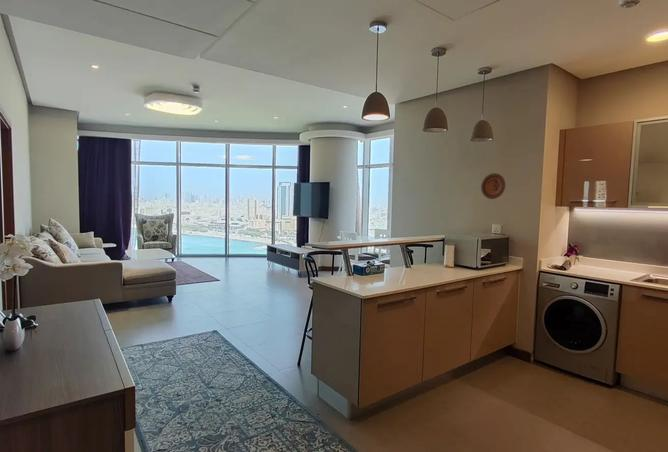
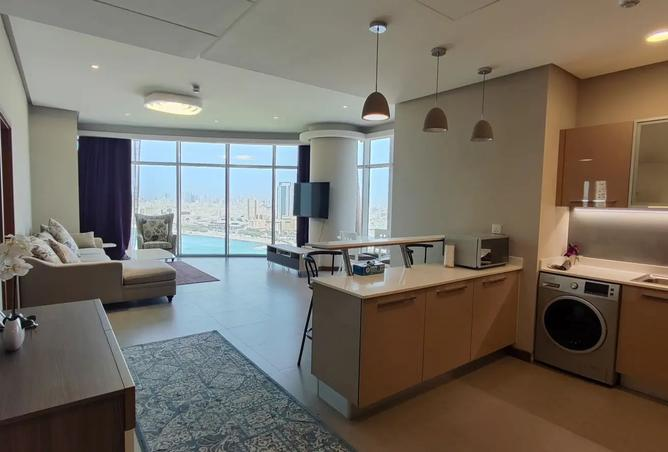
- decorative plate (493, 186)
